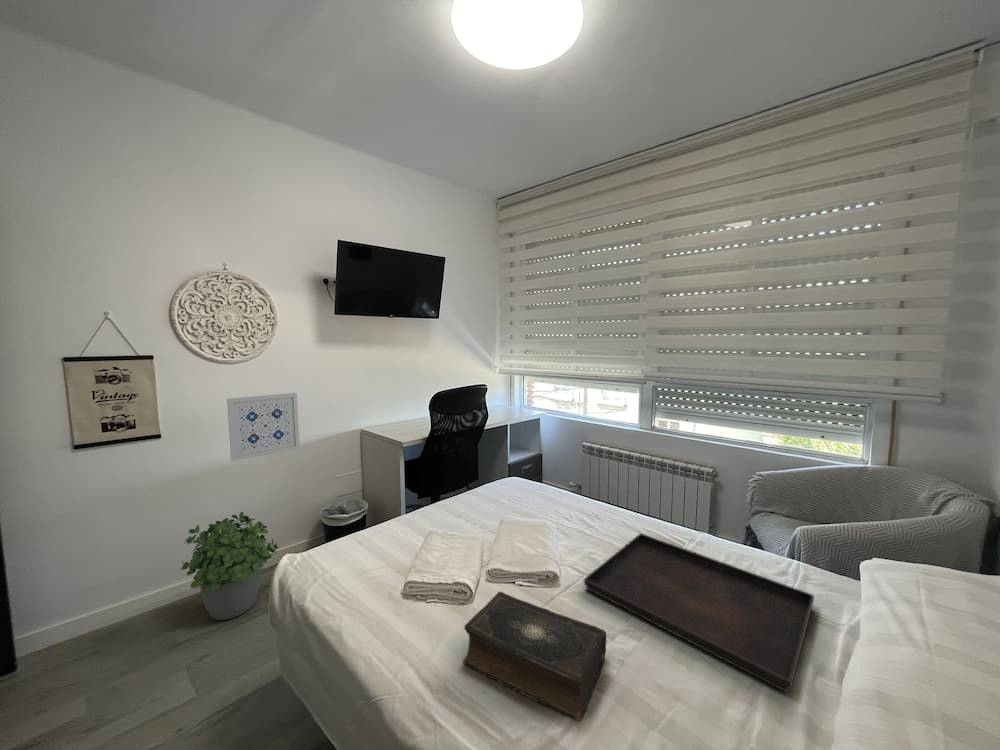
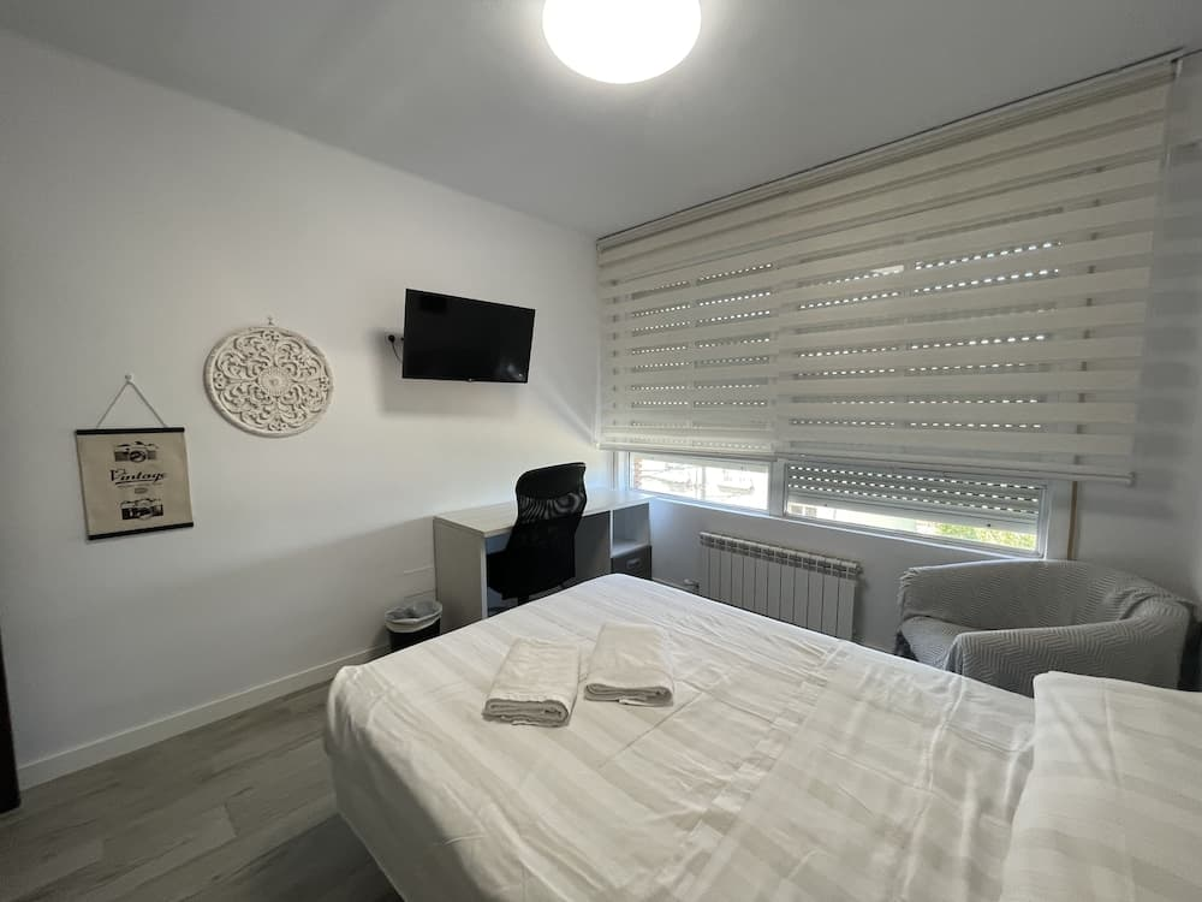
- wall art (265, 425)
- serving tray (694, 592)
- potted plant (231, 563)
- book (534, 643)
